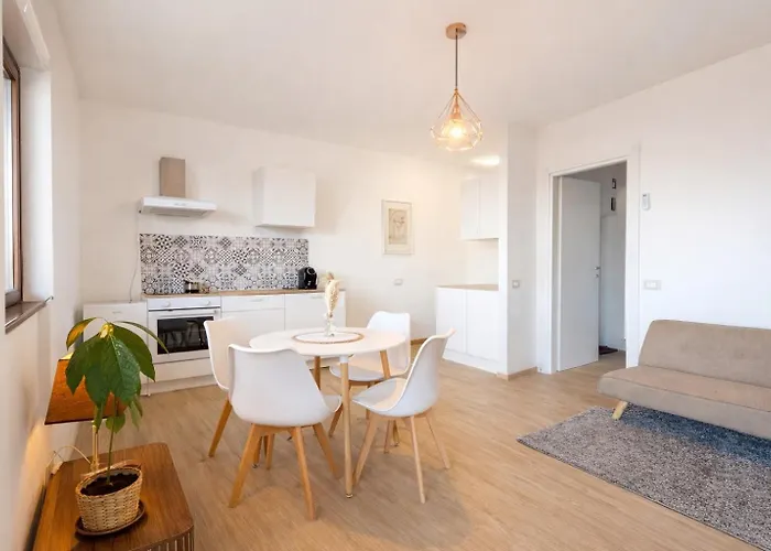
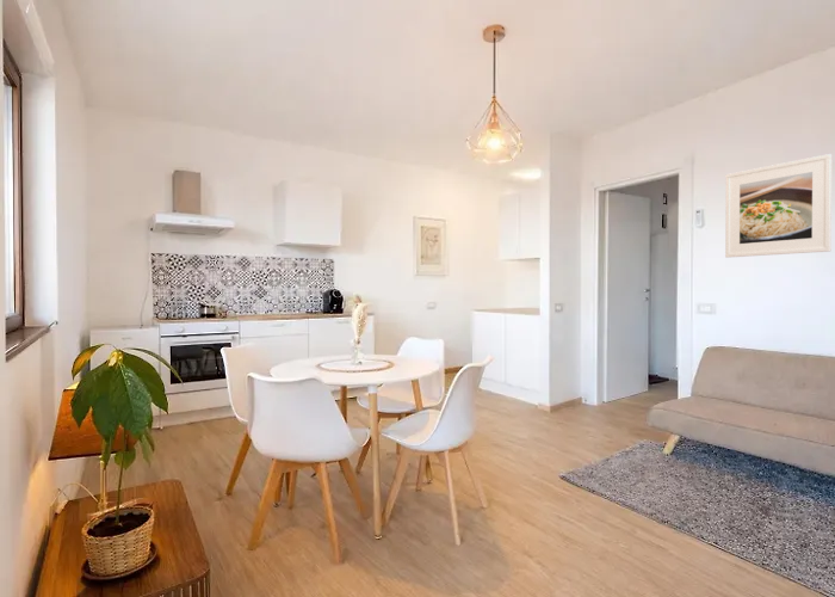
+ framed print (774, 209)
